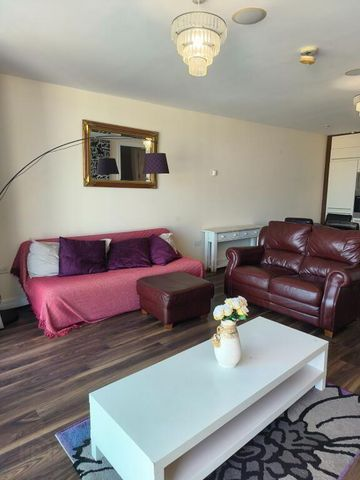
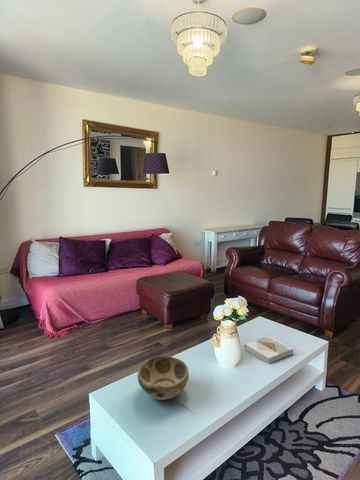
+ decorative bowl (163, 381)
+ book (268, 348)
